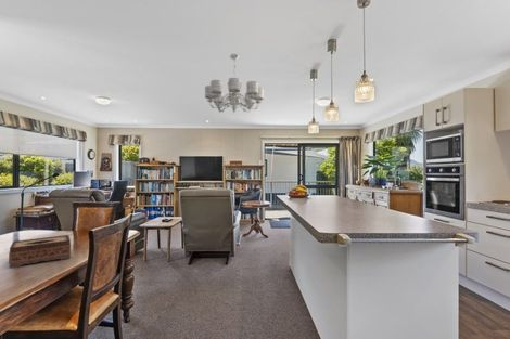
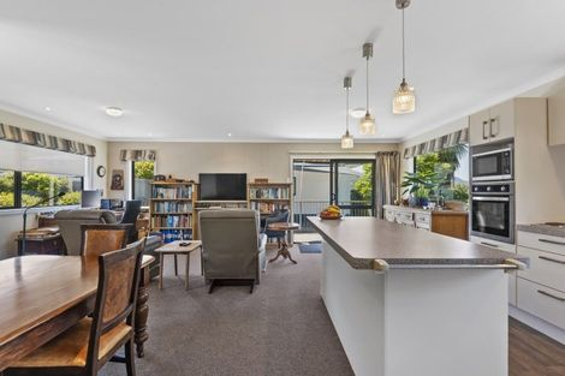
- tissue box (41, 249)
- chandelier (234, 83)
